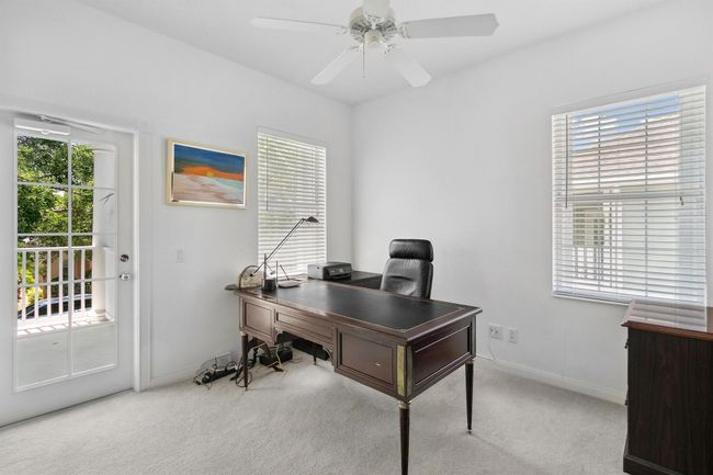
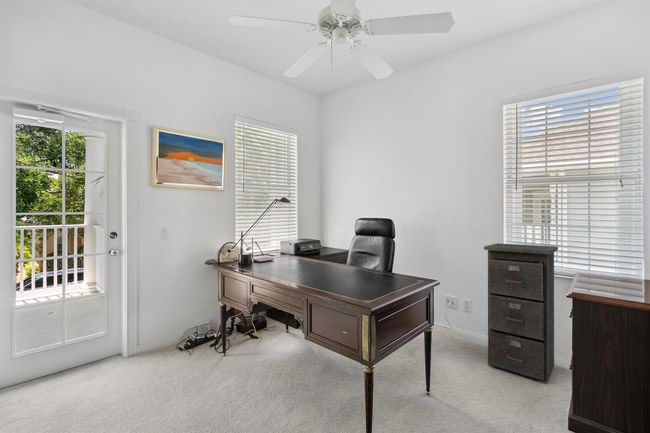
+ filing cabinet (519, 306)
